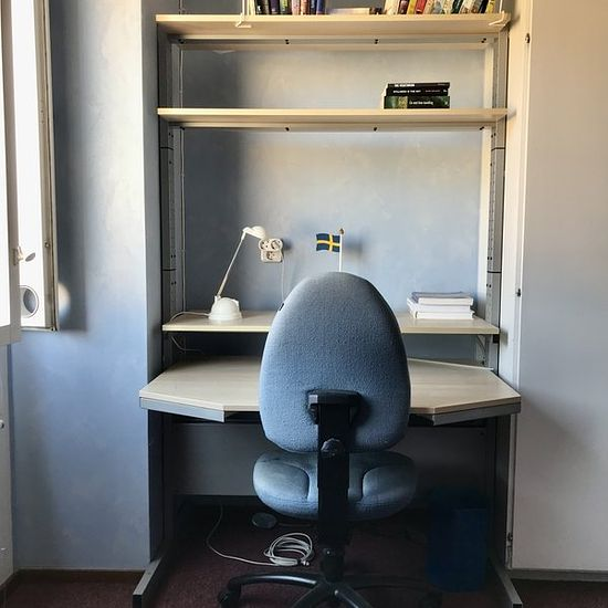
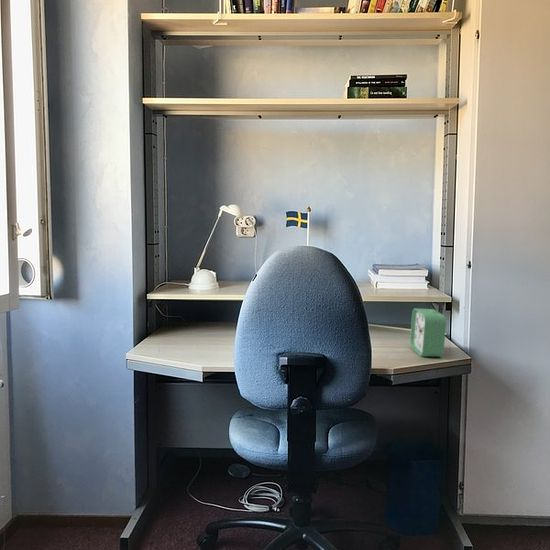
+ alarm clock (427, 331)
